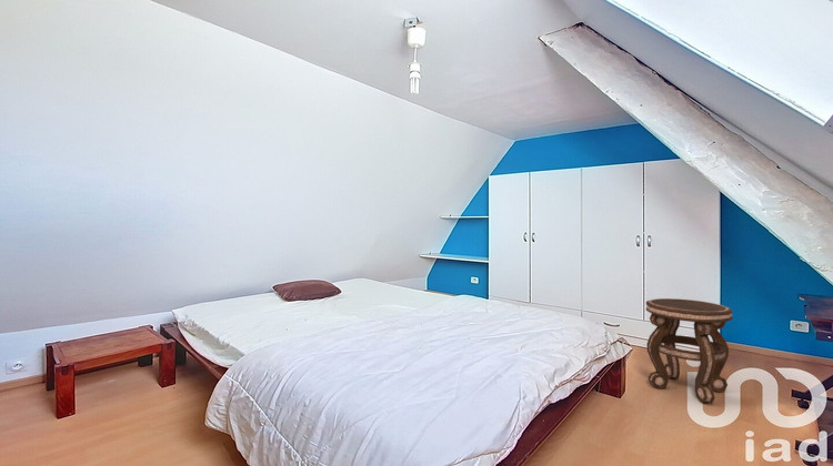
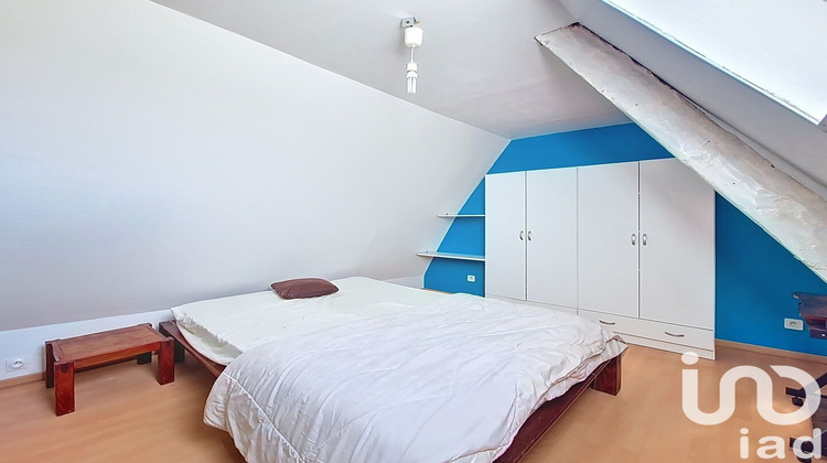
- side table (688, 344)
